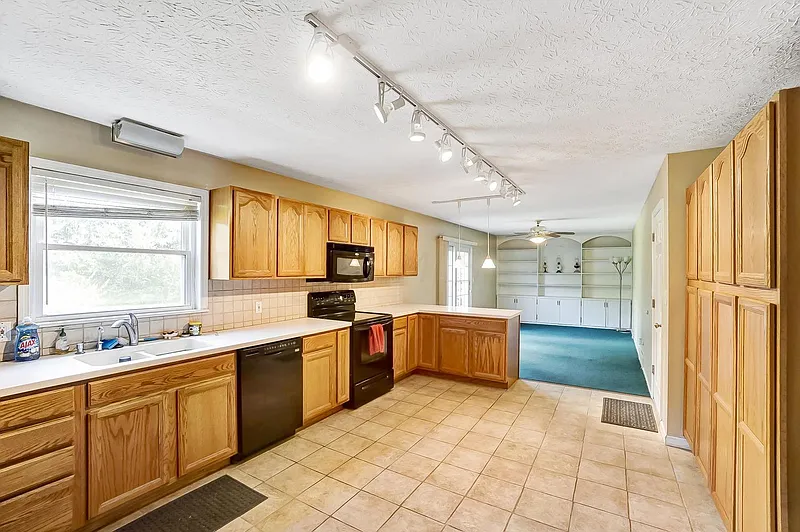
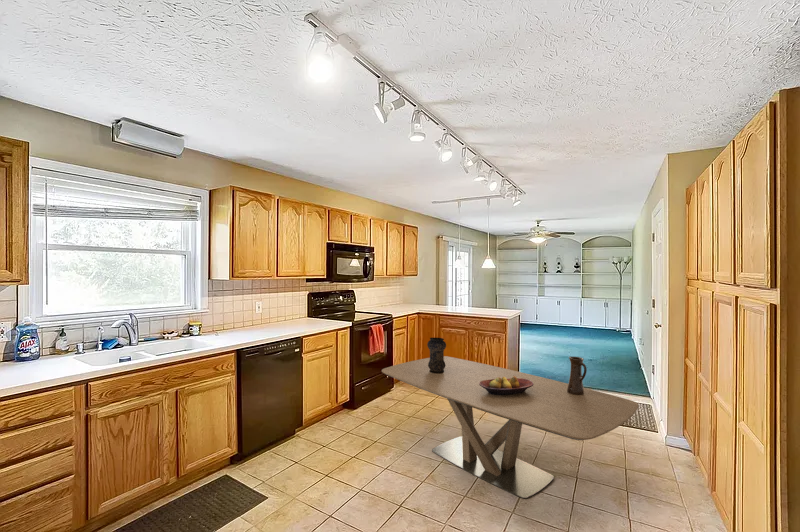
+ dining table (493, 414)
+ fruit bowl (506, 383)
+ vase (436, 354)
+ pitcher (576, 375)
